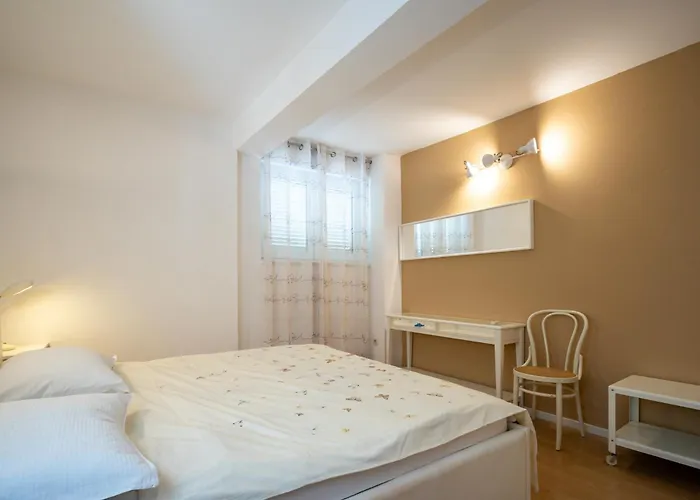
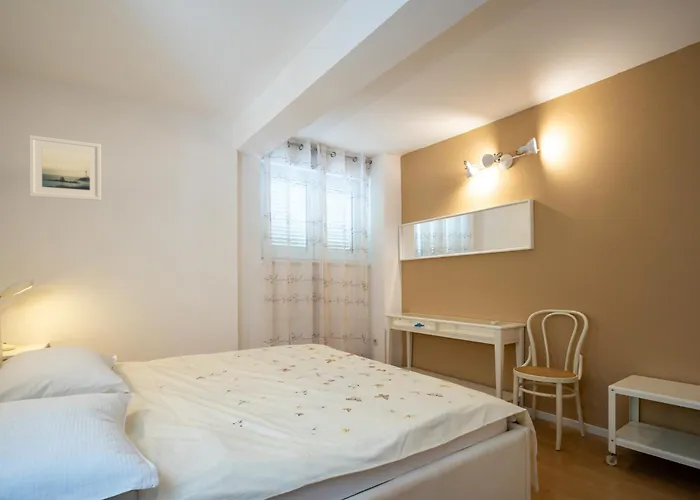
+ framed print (66, 169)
